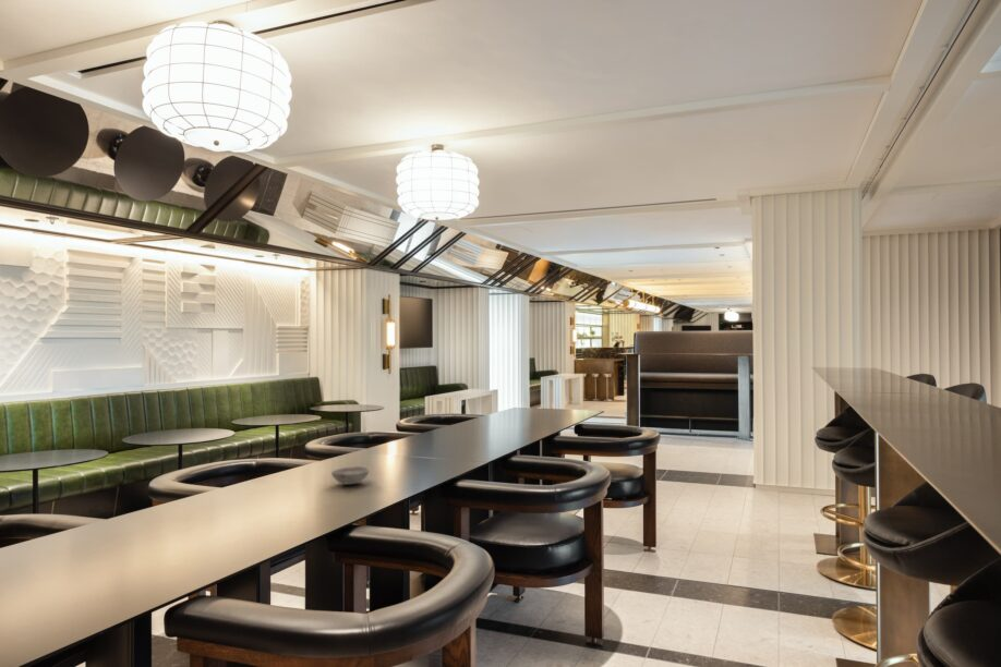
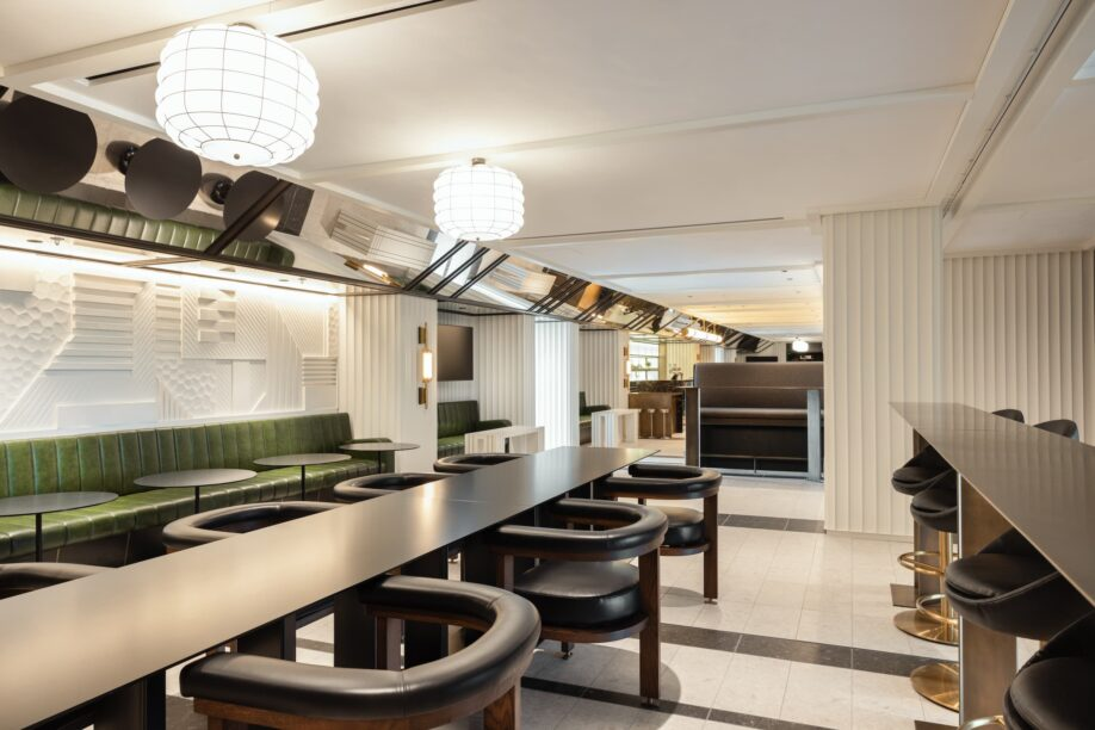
- bowl (350, 476)
